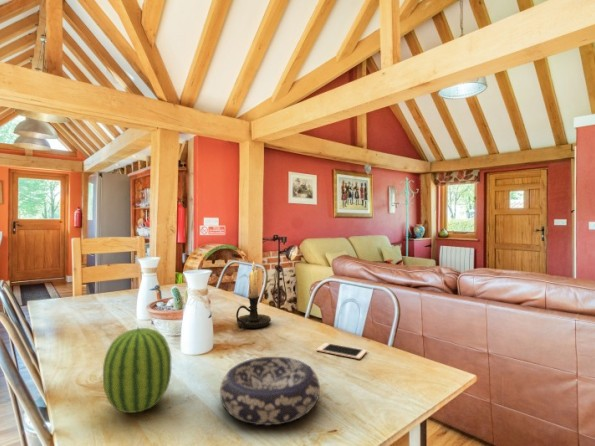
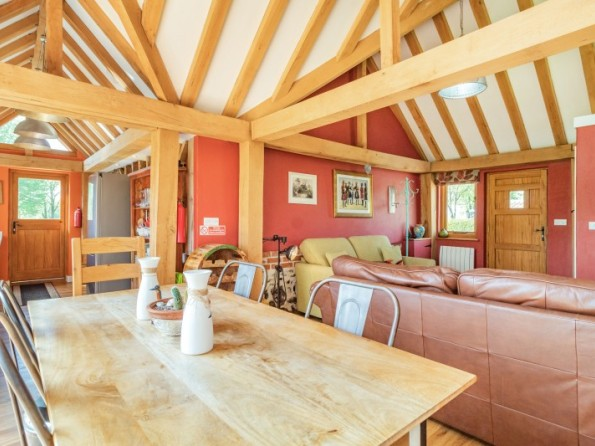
- fruit (138, 366)
- candle holder (250, 293)
- decorative bowl (270, 387)
- cell phone (341, 350)
